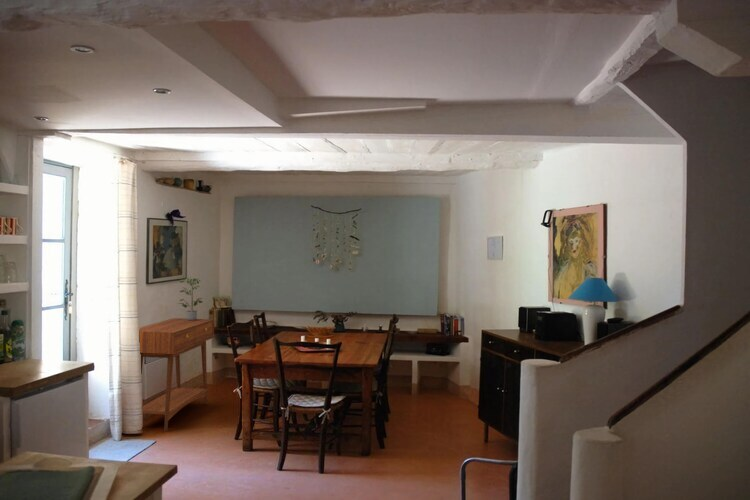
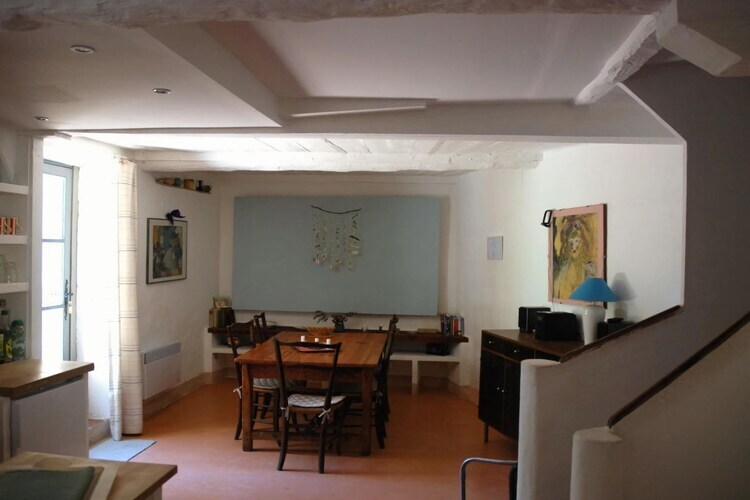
- console table (176, 370)
- potted plant (188, 294)
